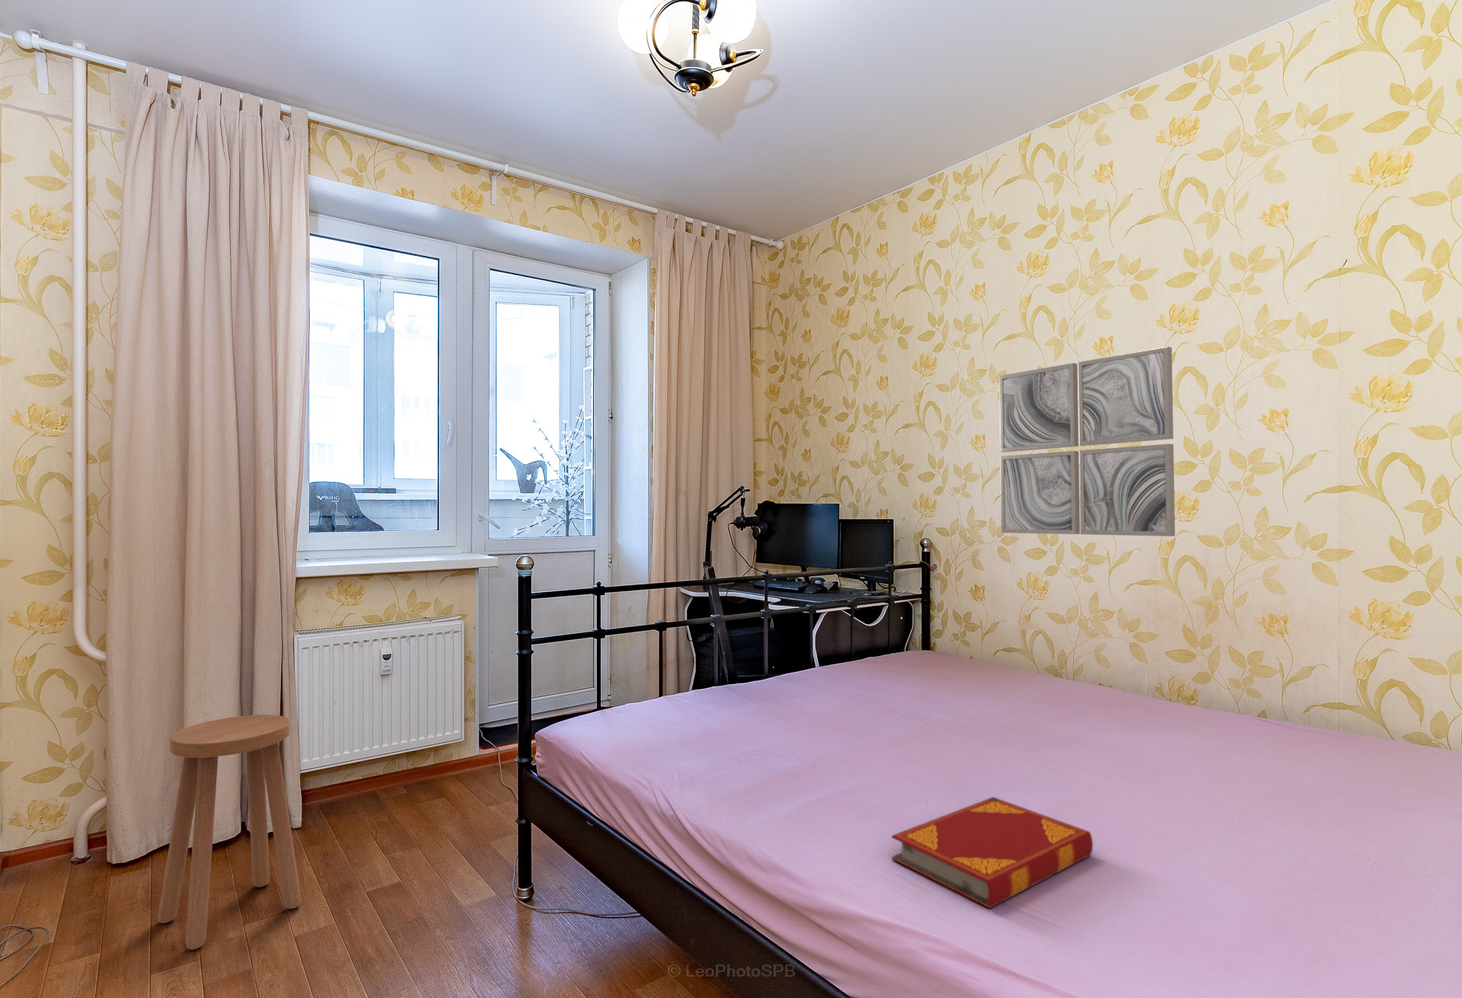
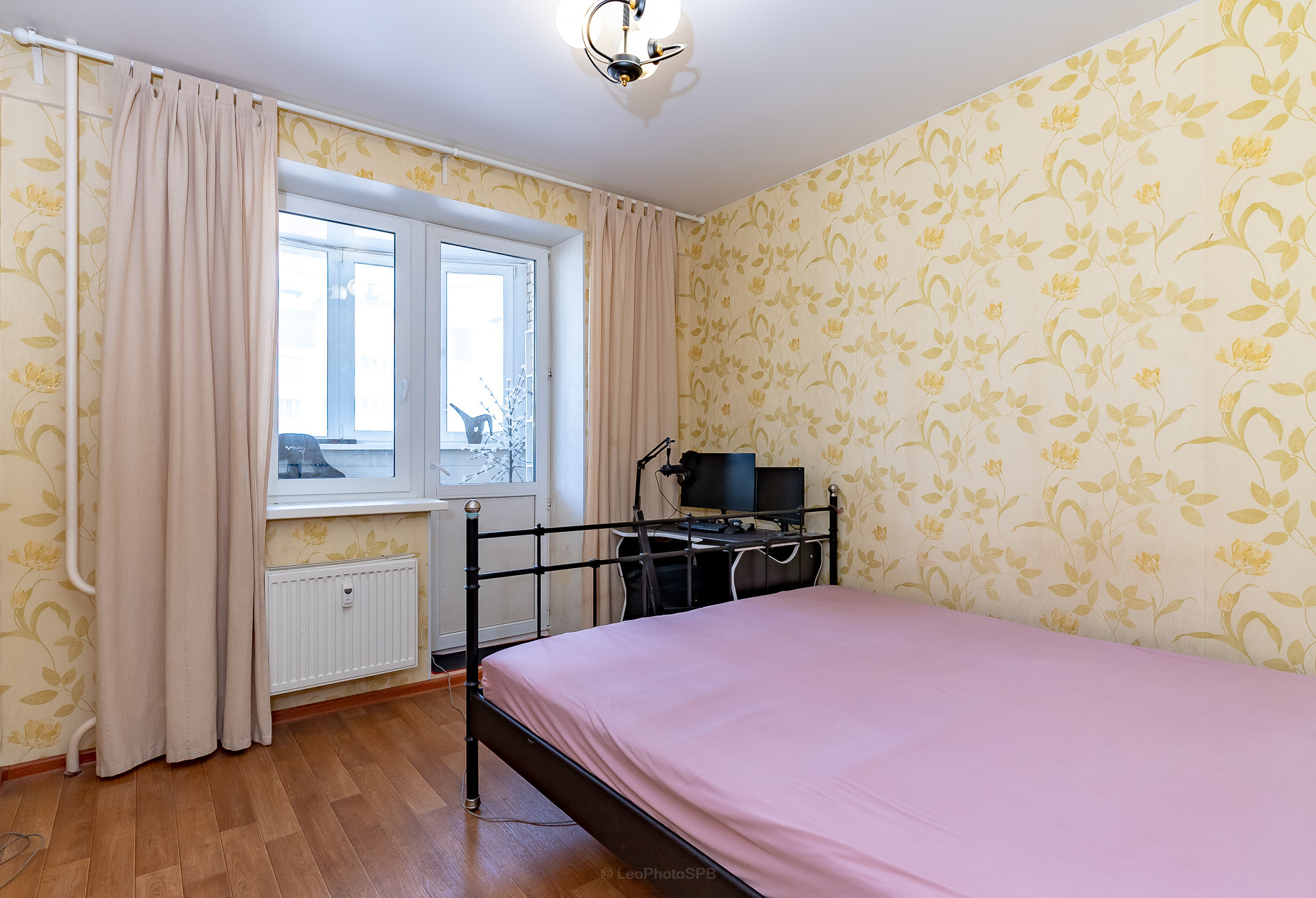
- hardback book (992, 846)
- wall art (1079, 450)
- stool (213, 820)
